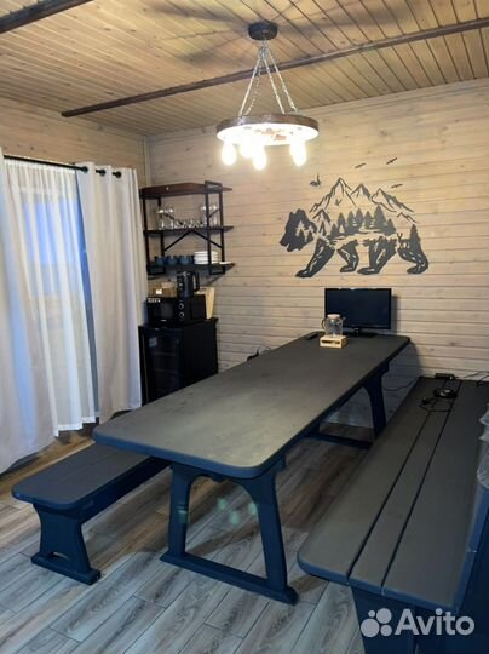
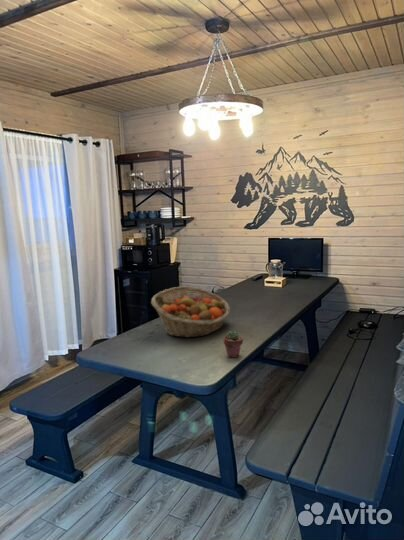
+ fruit basket (191, 310)
+ potted succulent (233, 343)
